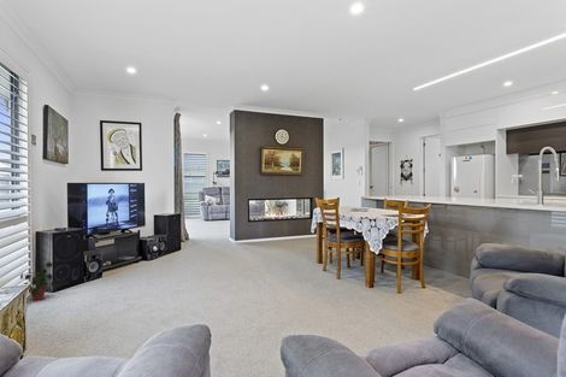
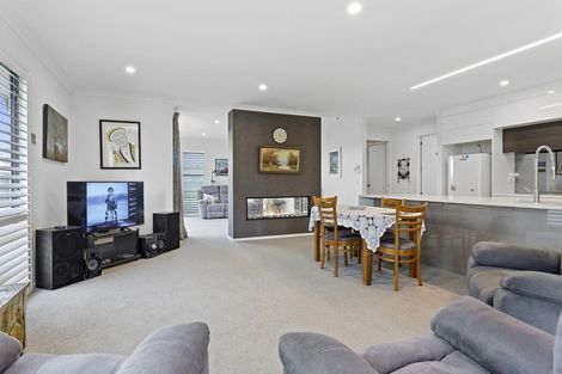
- potted plant (40, 281)
